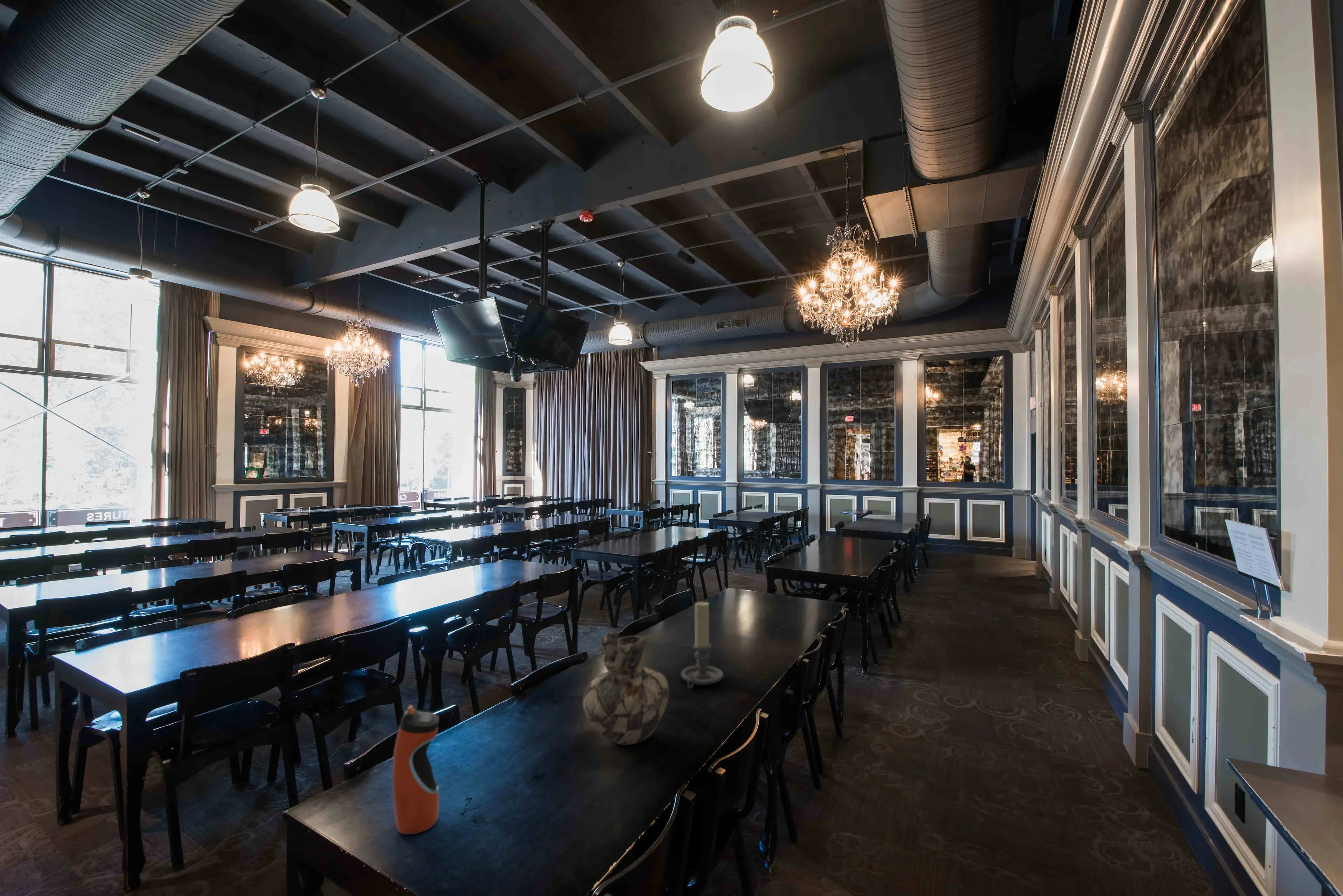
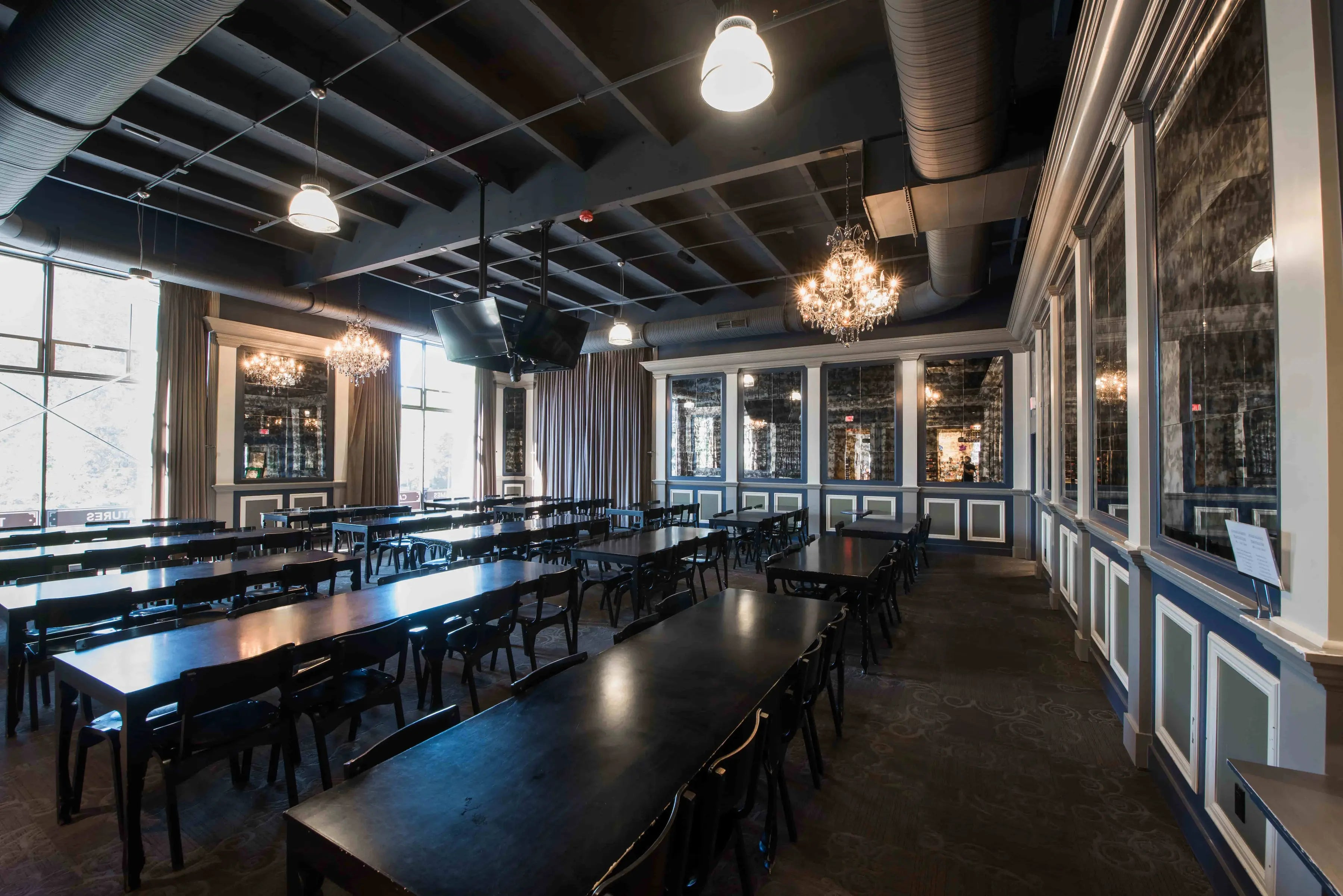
- vase (626, 683)
- candle holder (700, 642)
- water bottle (416, 765)
